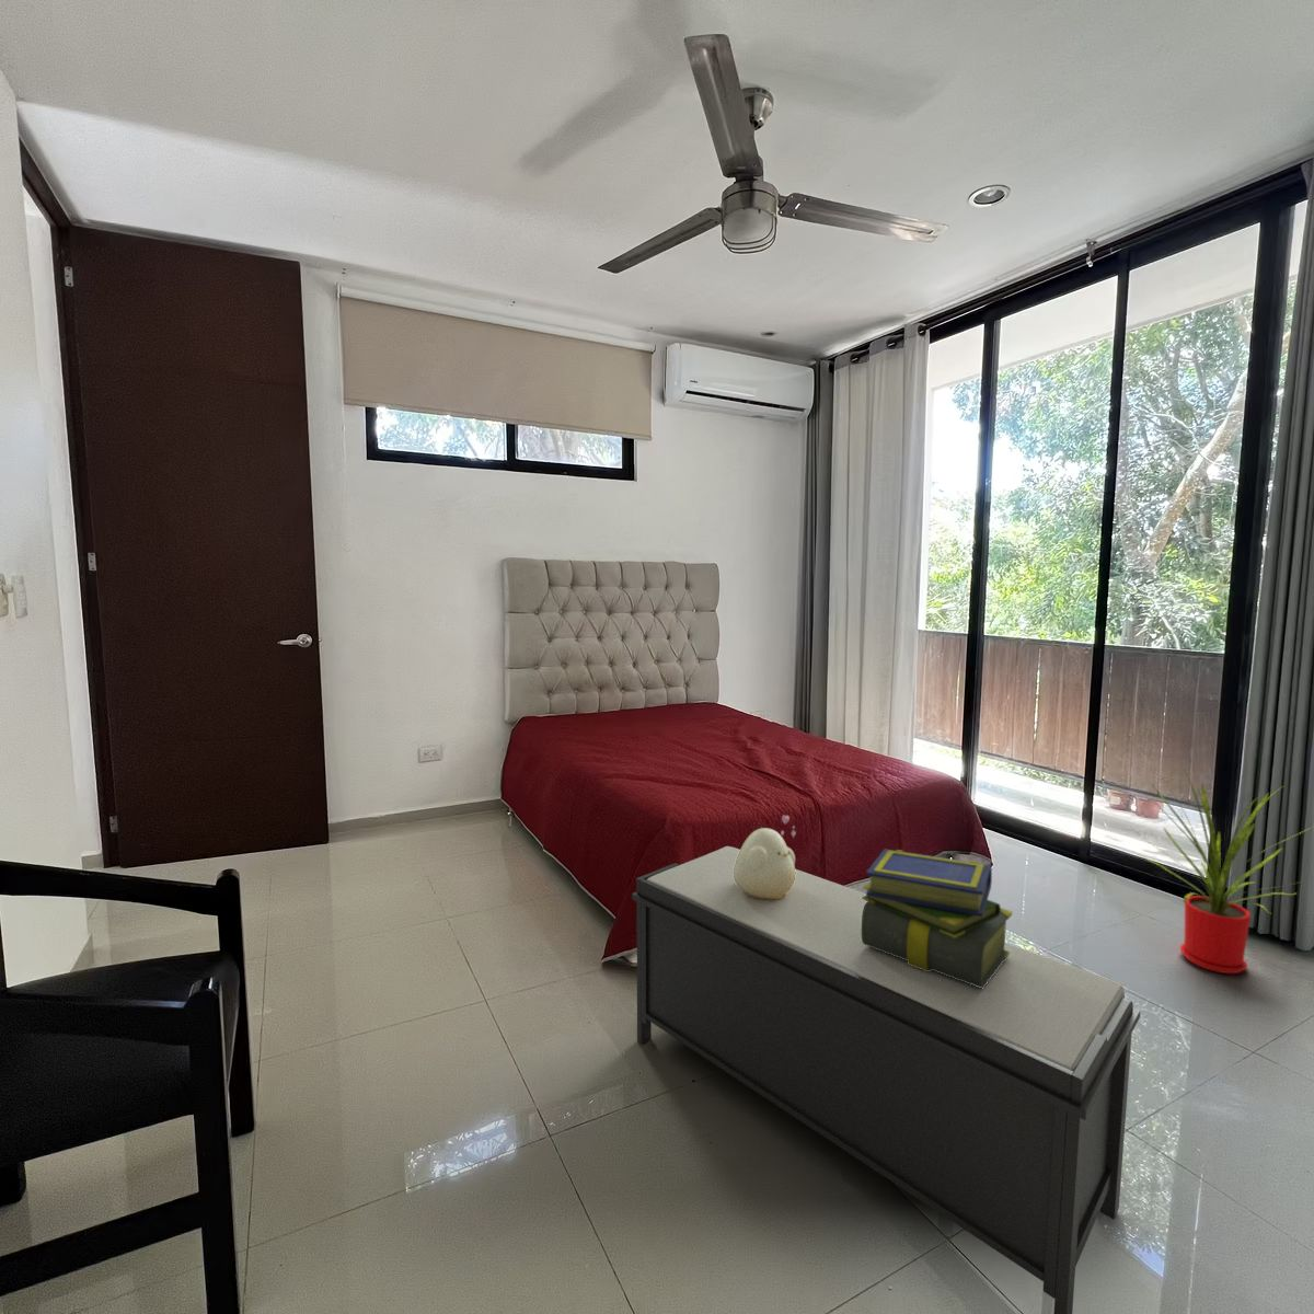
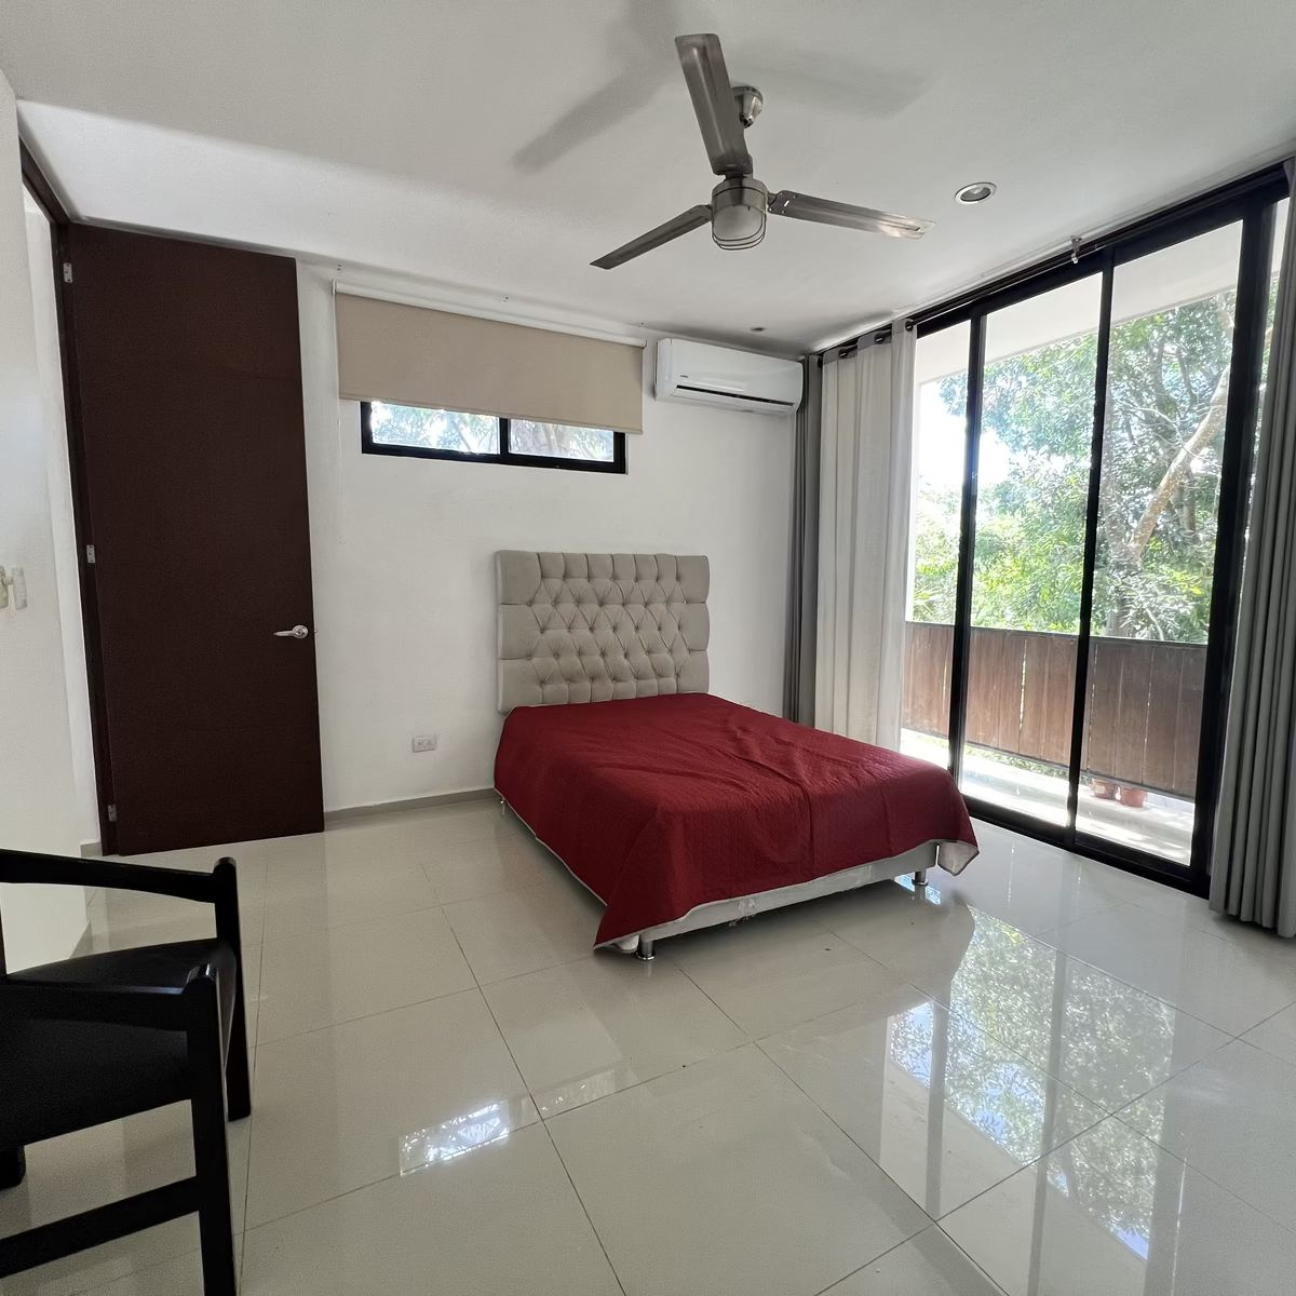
- plush toy (764, 853)
- stack of books (930, 907)
- bench (844, 1018)
- house plant (1221, 871)
